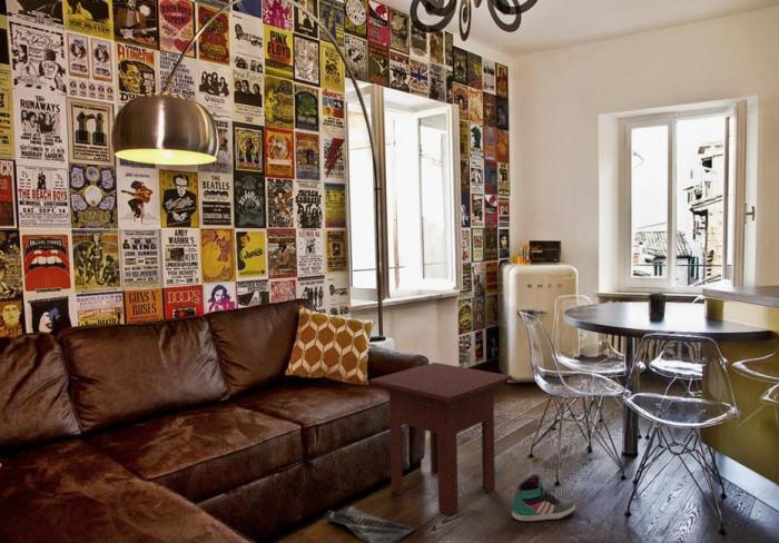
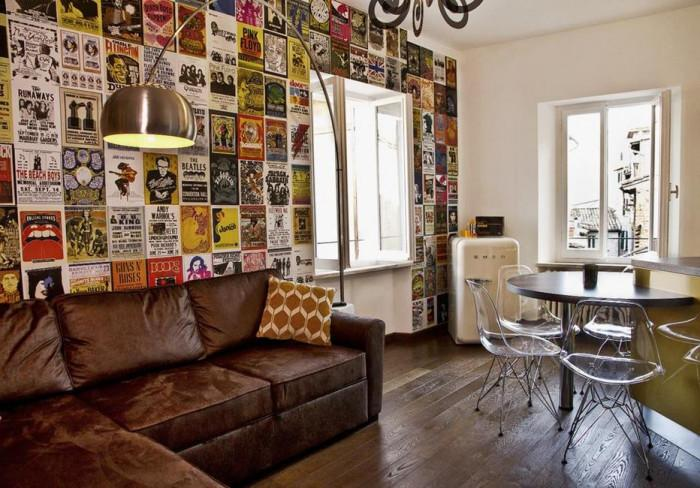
- bag (368, 521)
- sneaker (543, 494)
- side table (442, 434)
